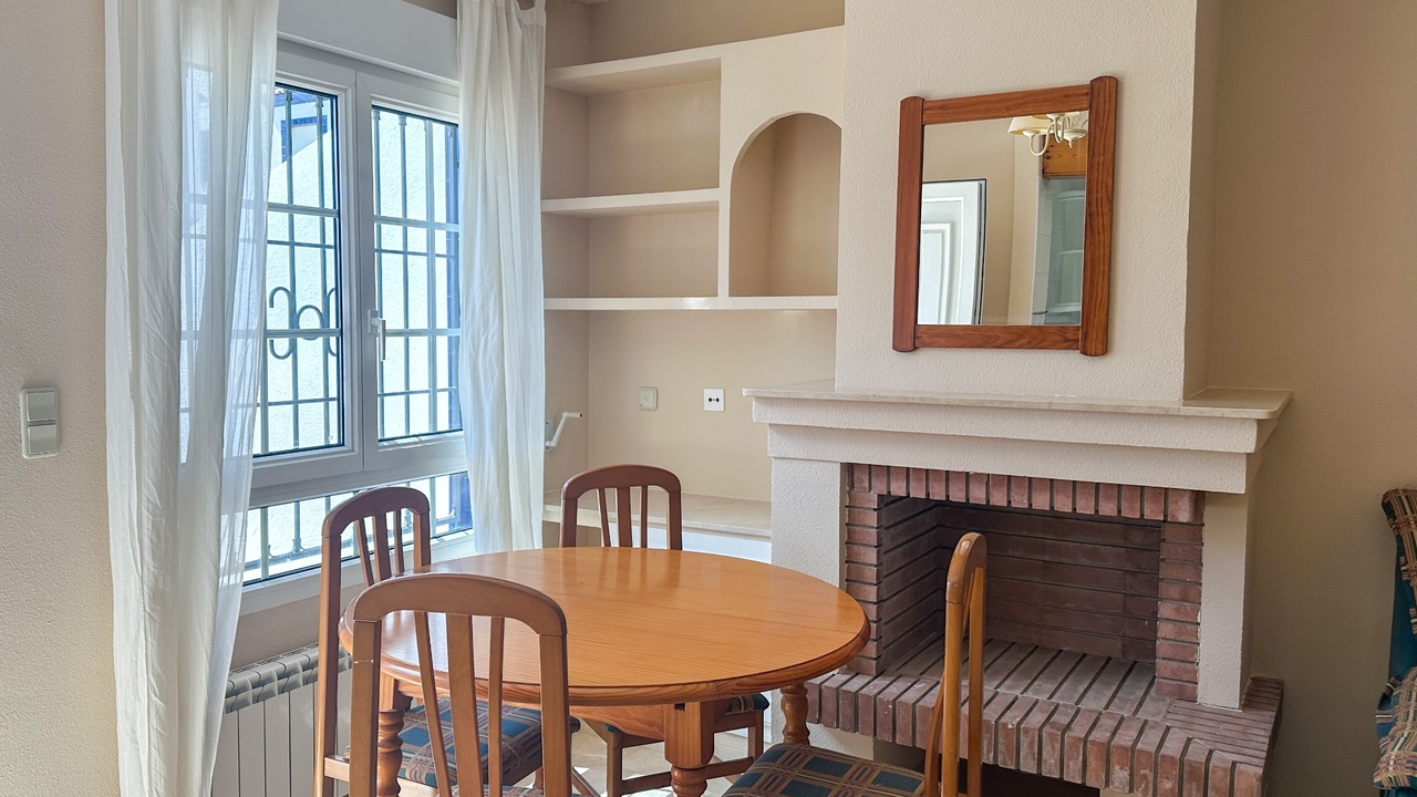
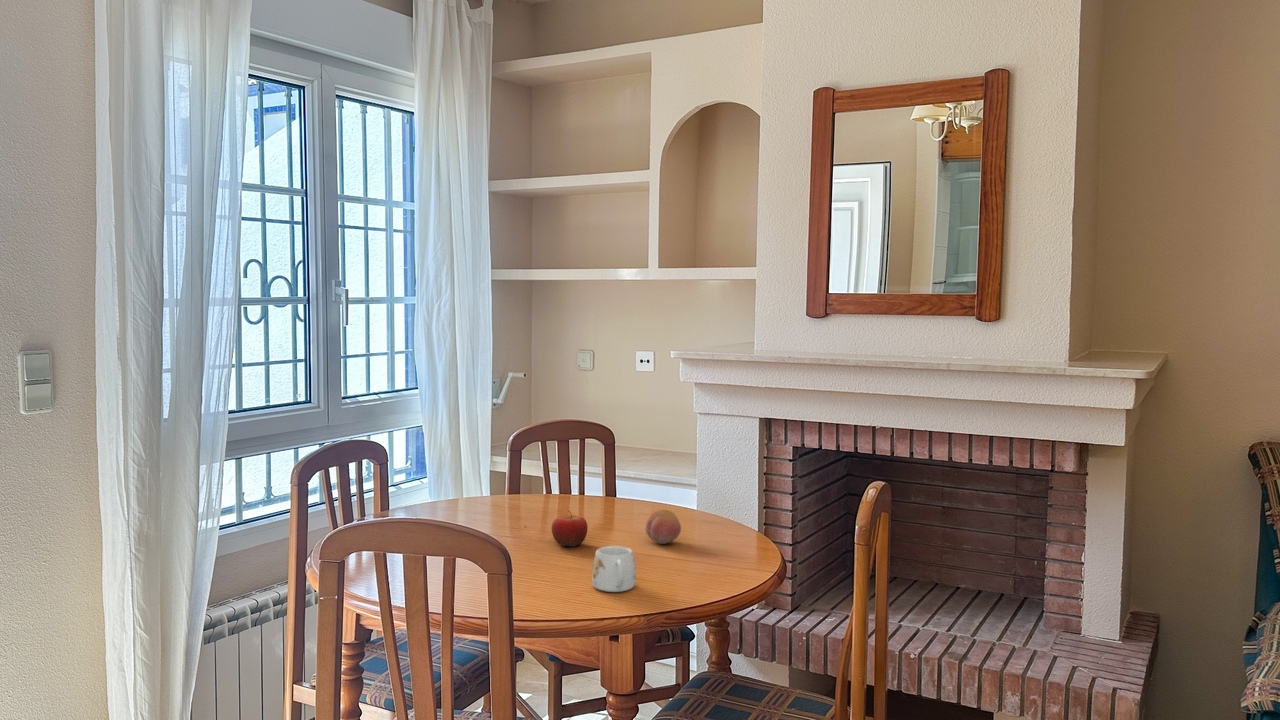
+ mug (615, 570)
+ fruit (662, 526)
+ fruit (569, 527)
